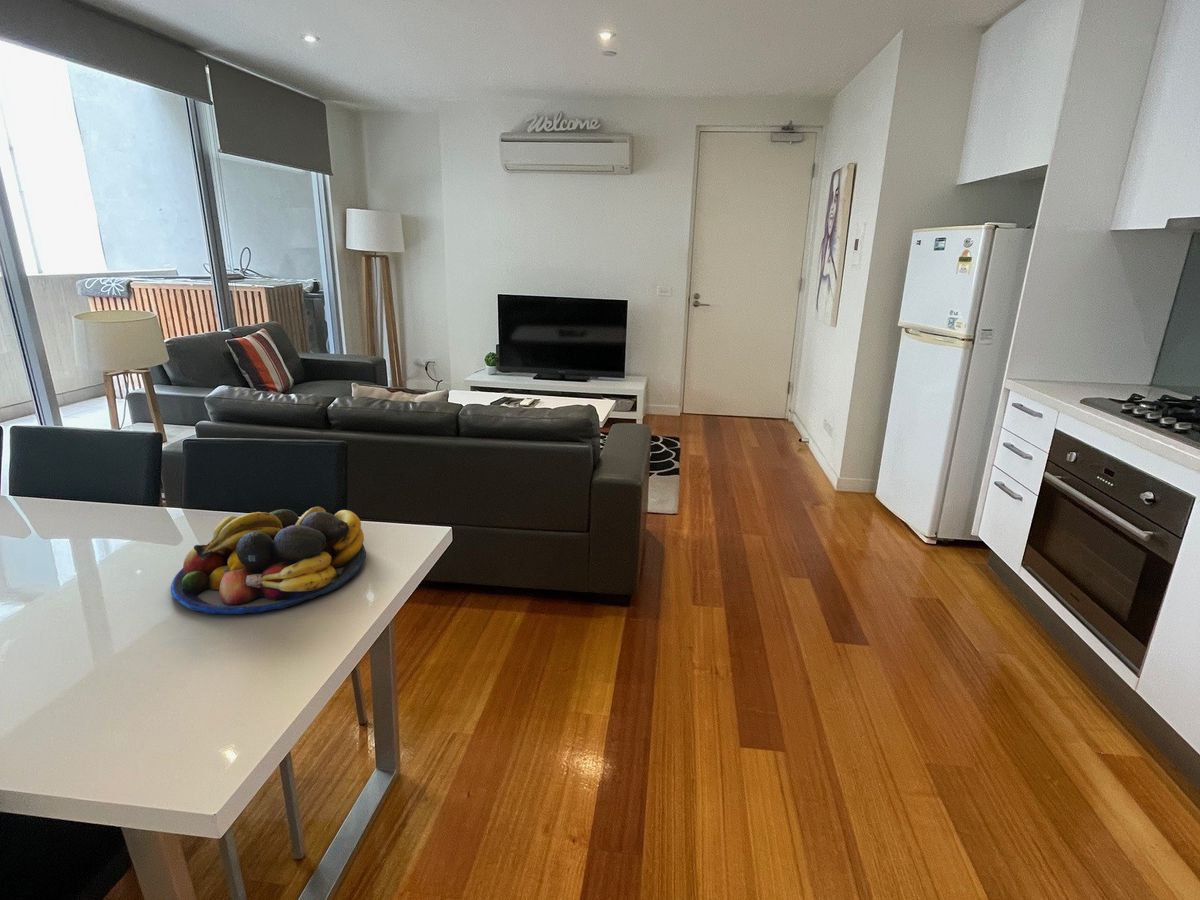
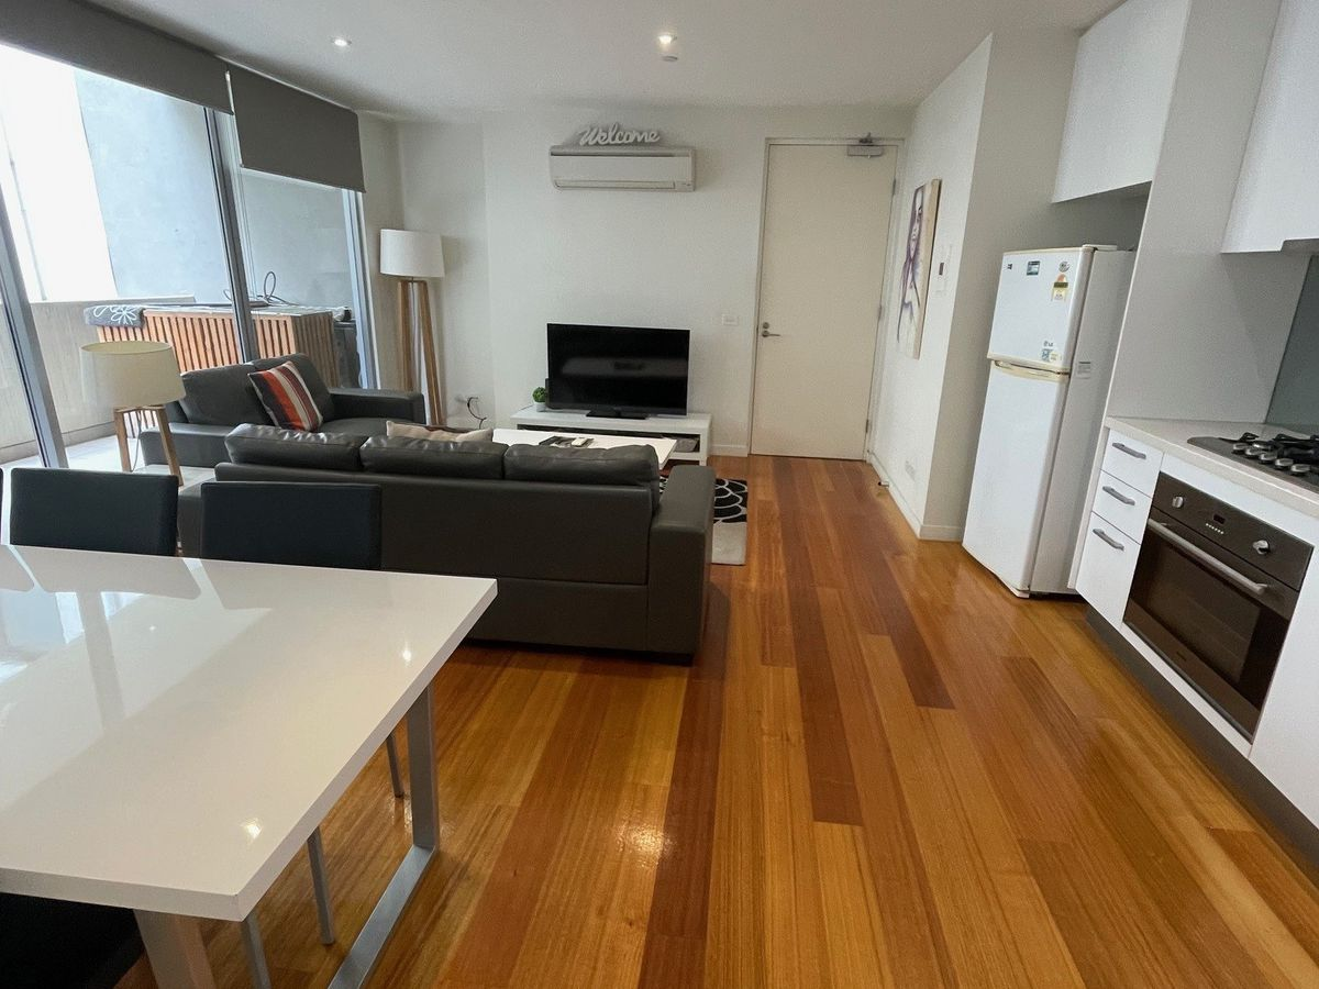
- fruit bowl (269, 540)
